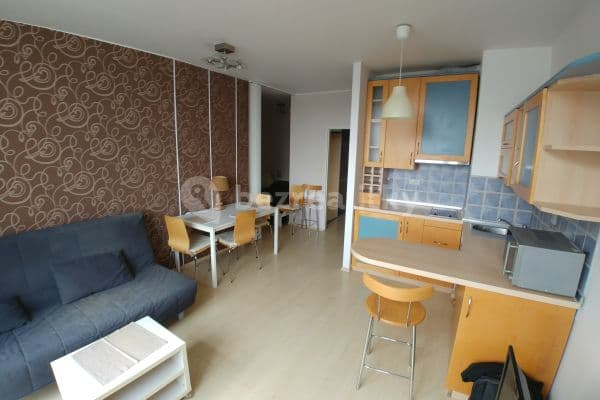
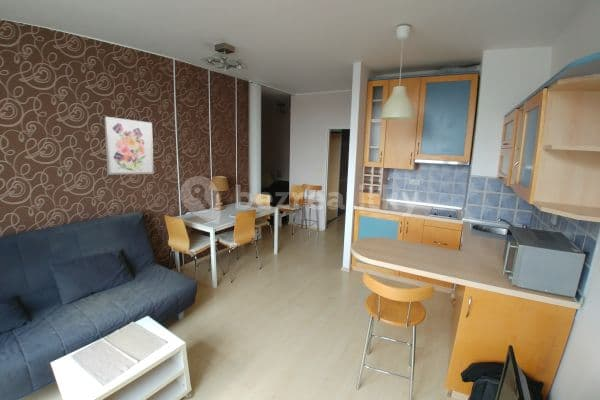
+ wall art (130, 147)
